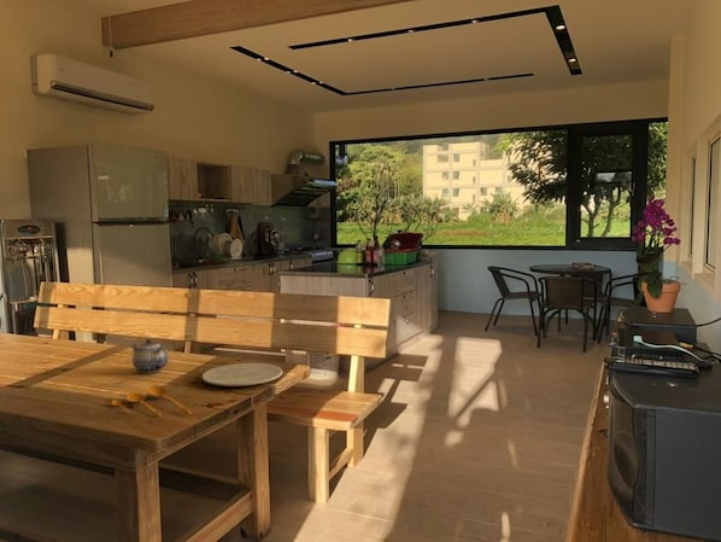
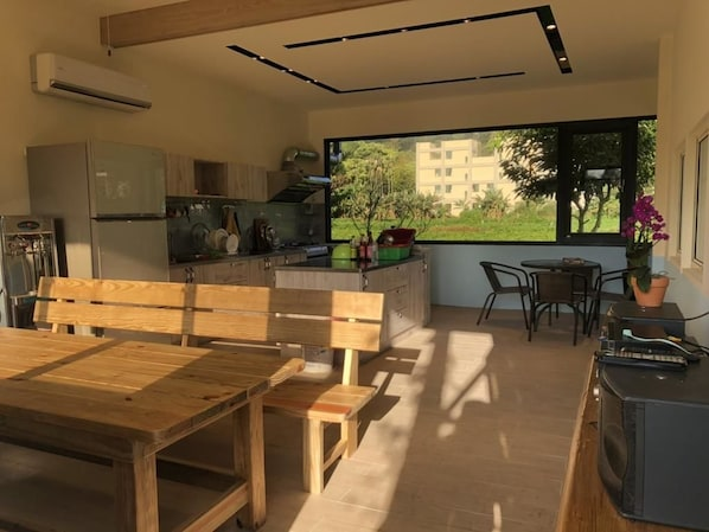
- plate (242, 374)
- teapot (148, 355)
- spoon (150, 406)
